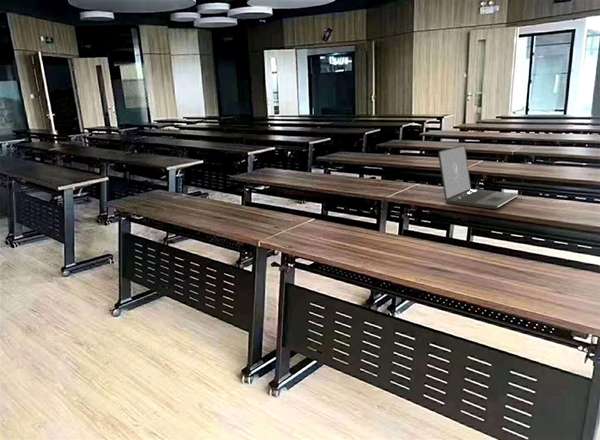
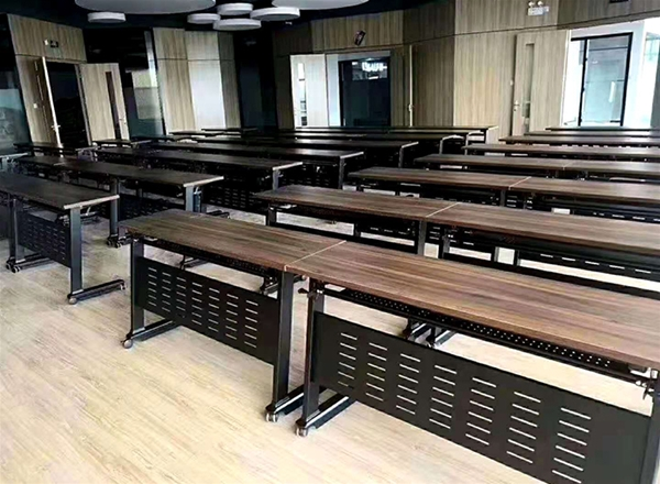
- laptop (469, 177)
